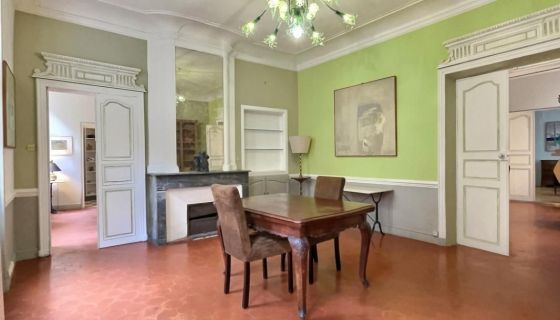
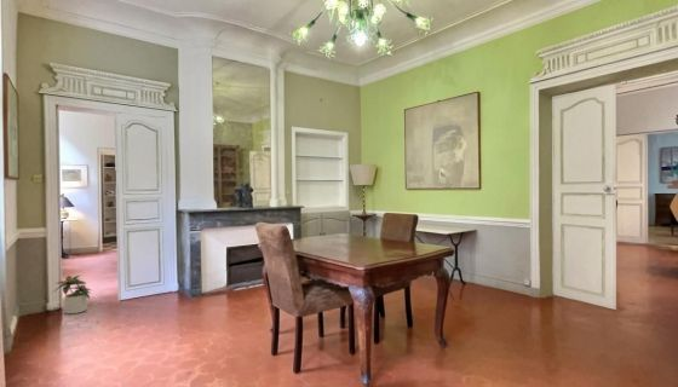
+ potted plant (73, 294)
